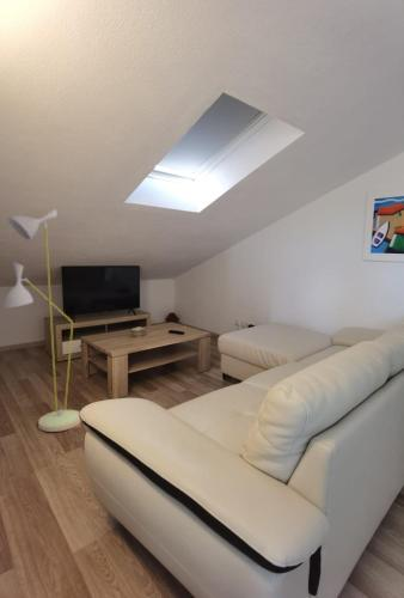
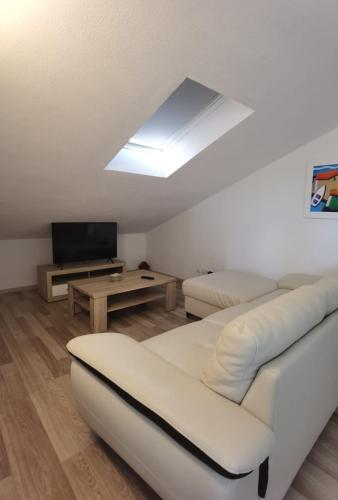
- floor lamp (50, 318)
